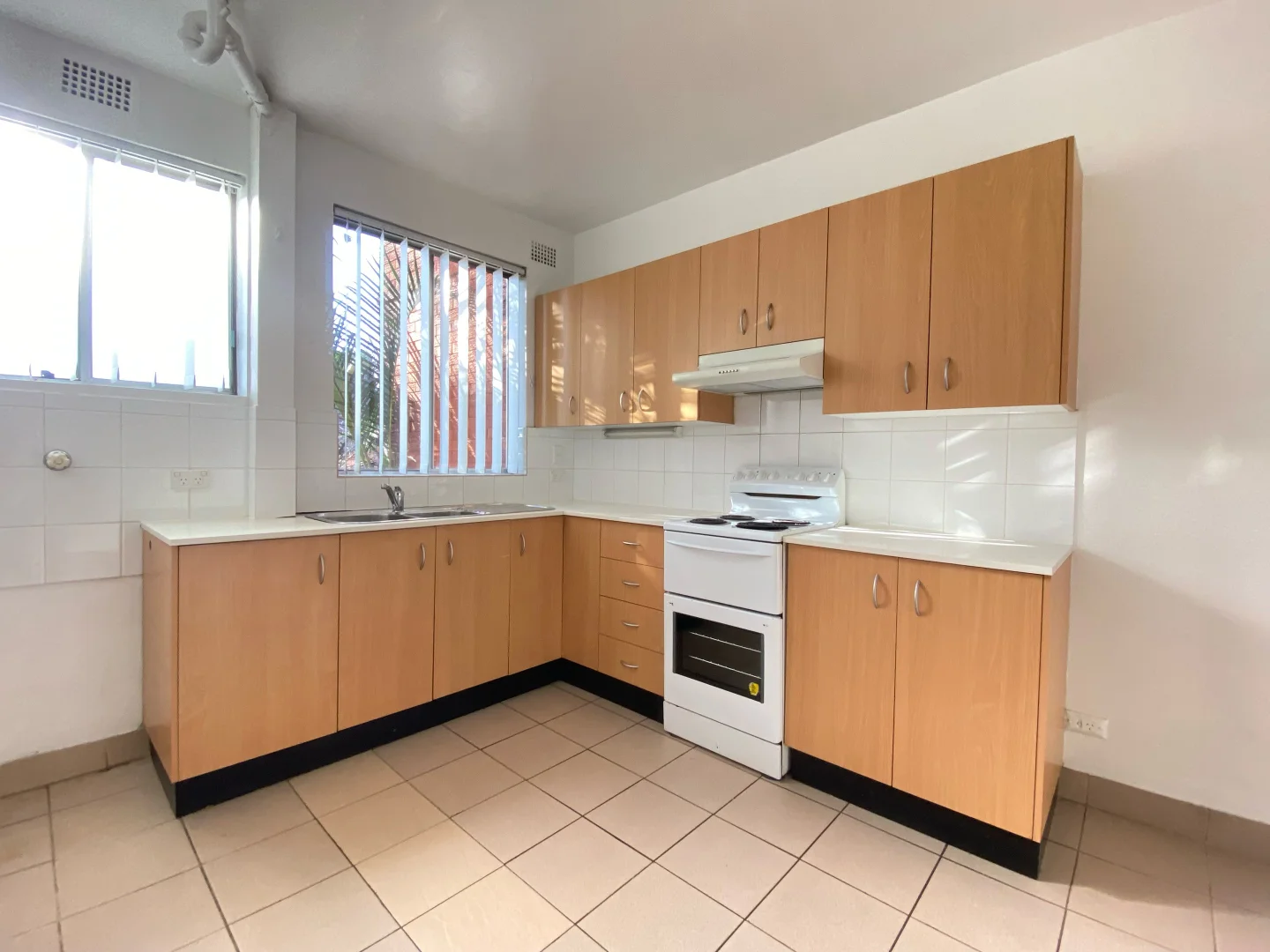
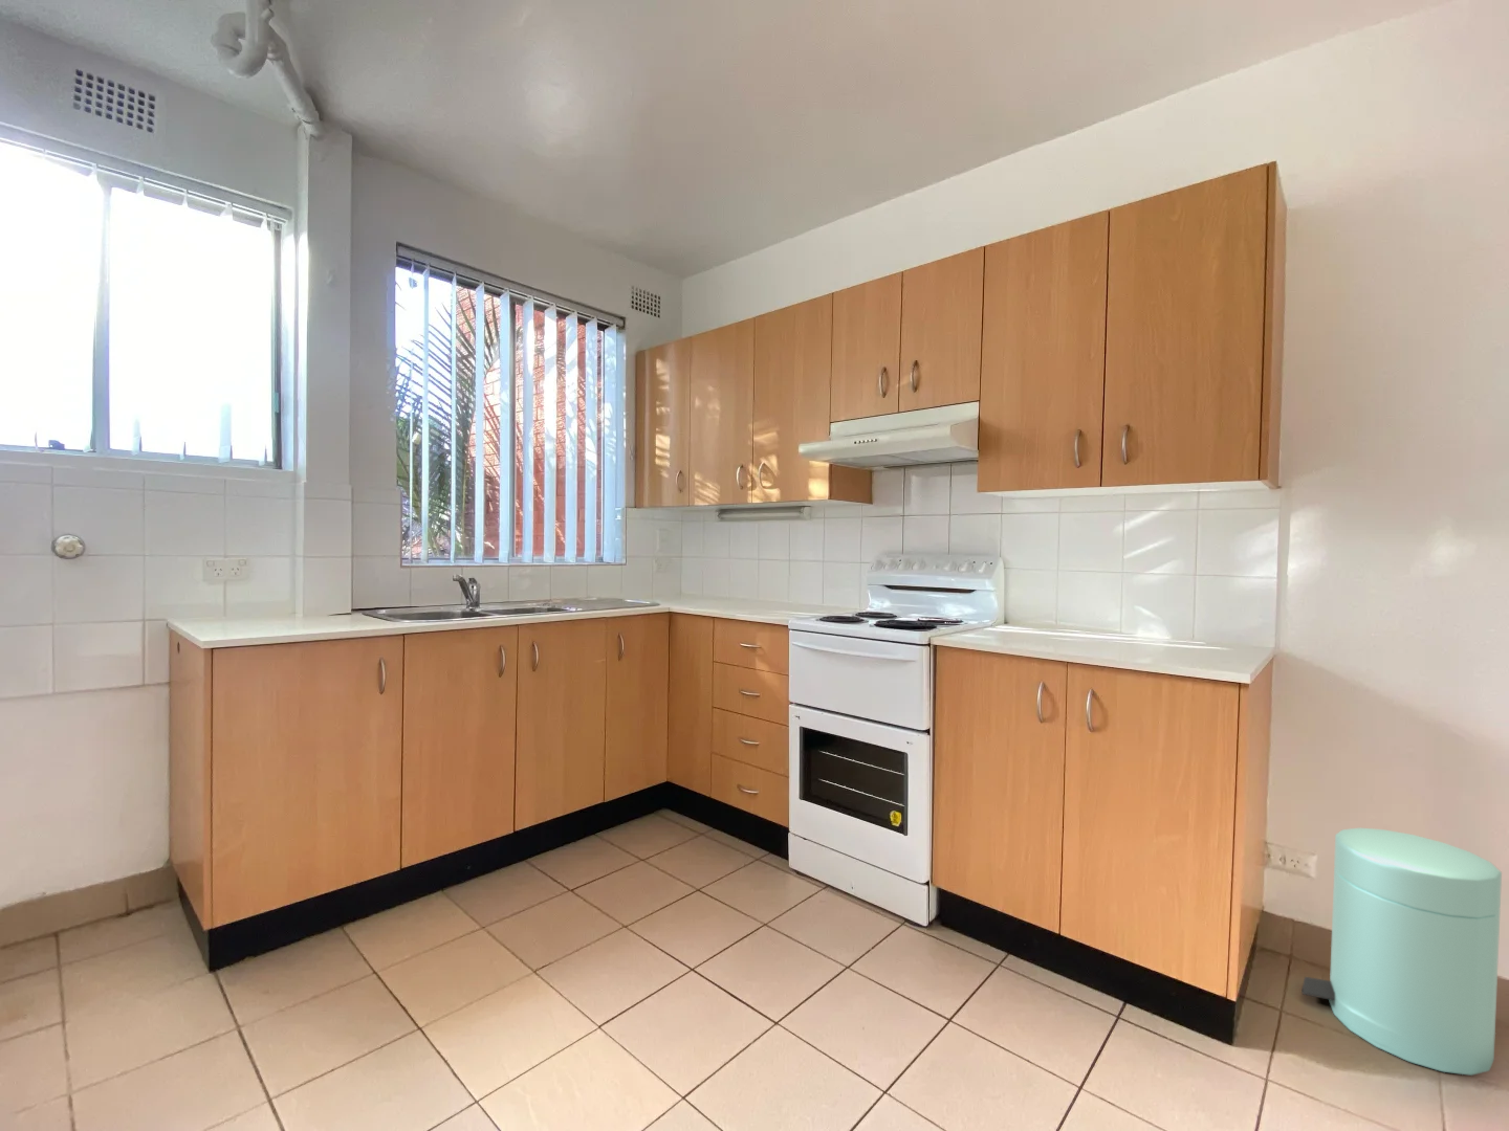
+ trash can (1395, 934)
